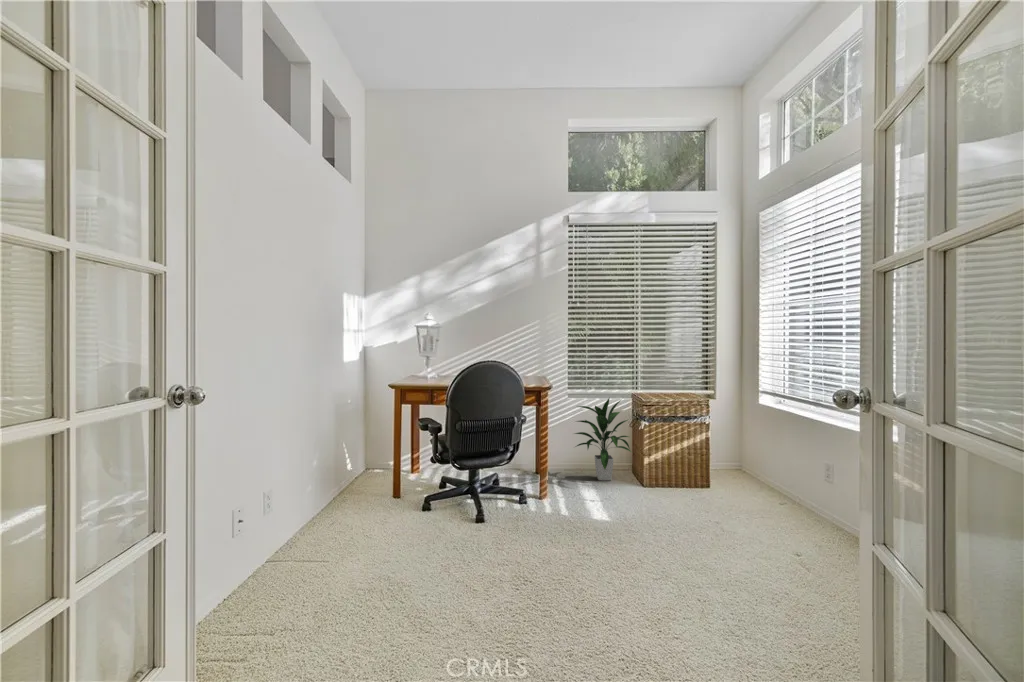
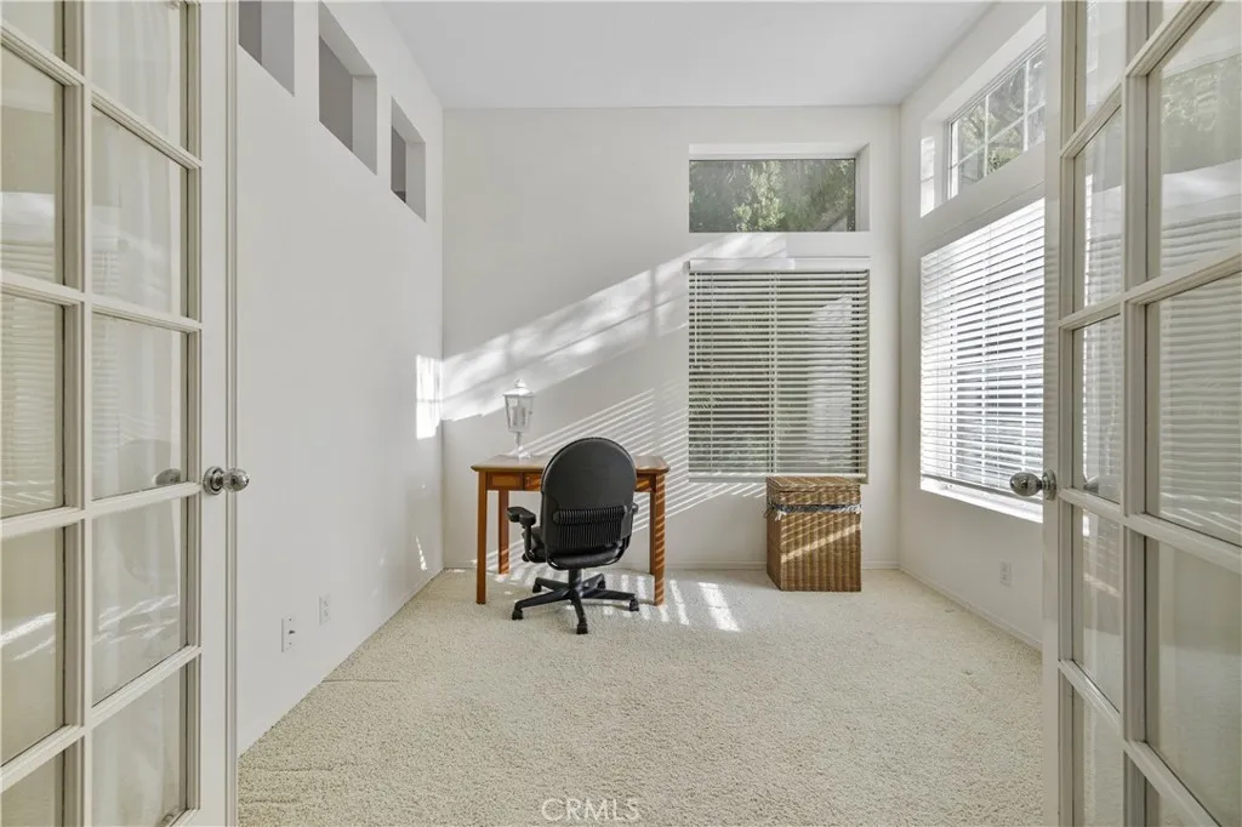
- indoor plant (602, 438)
